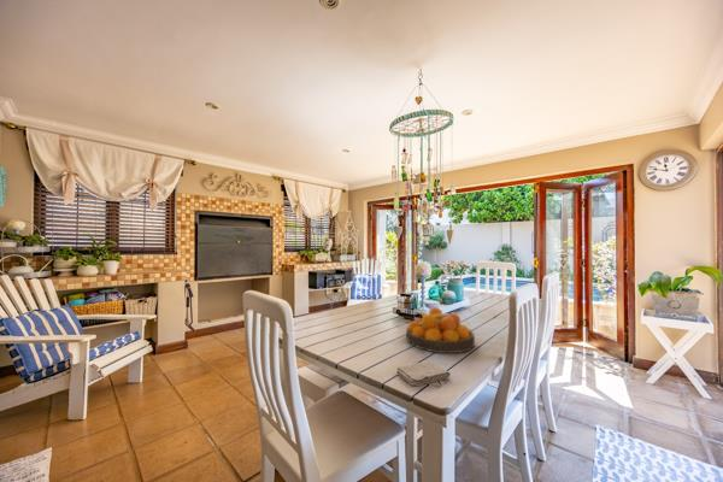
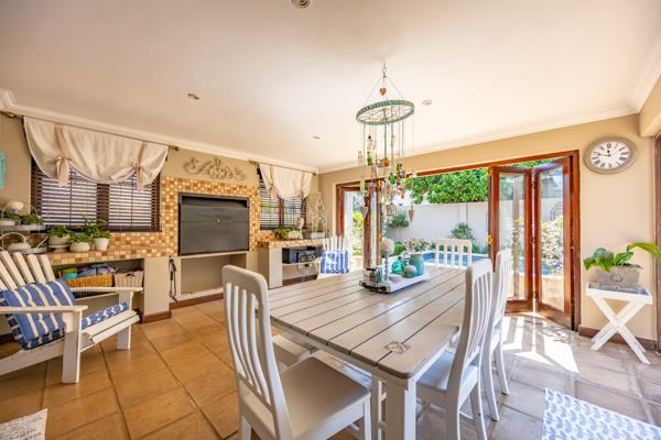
- washcloth (422, 371)
- fruit bowl (439, 325)
